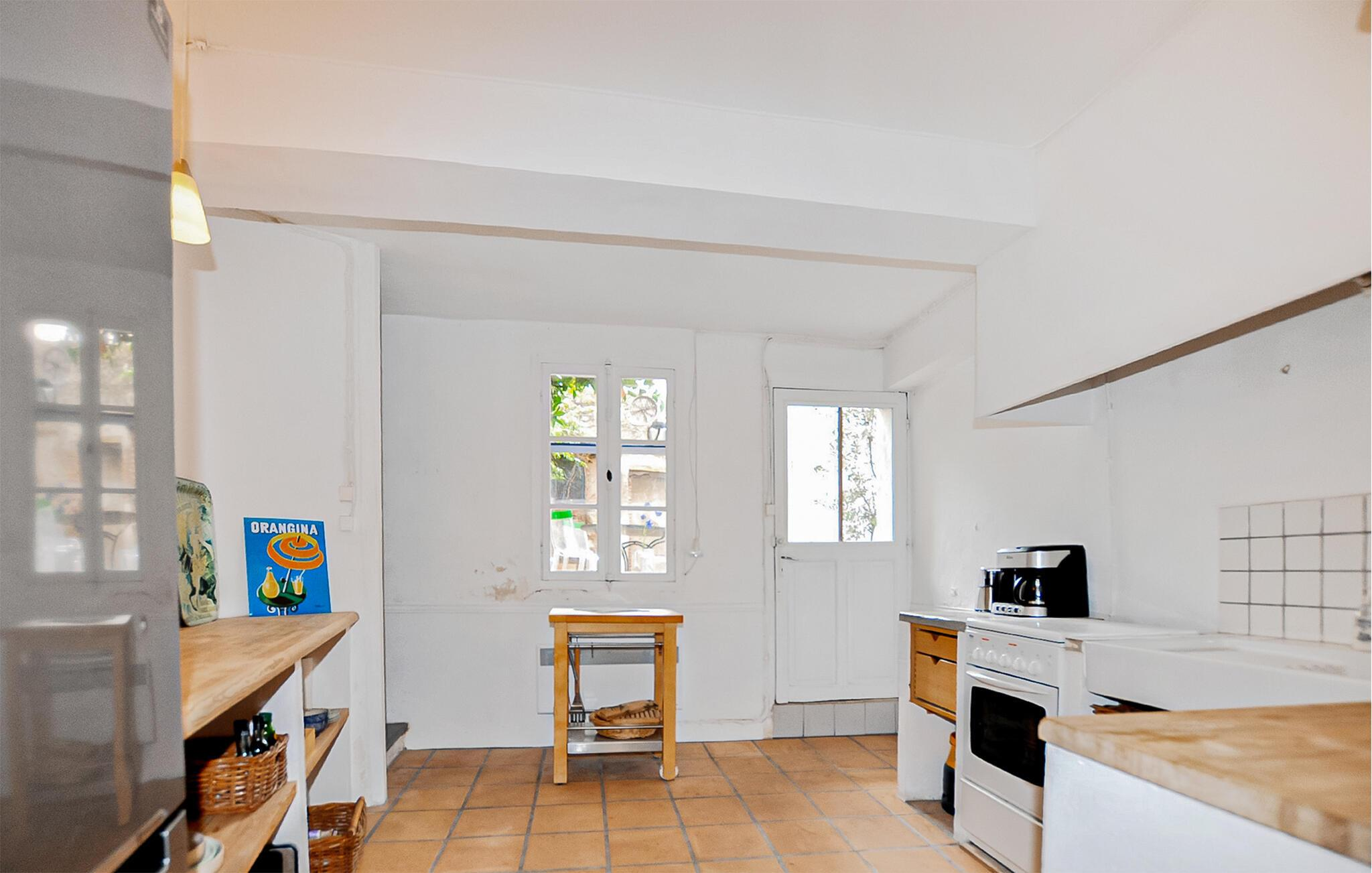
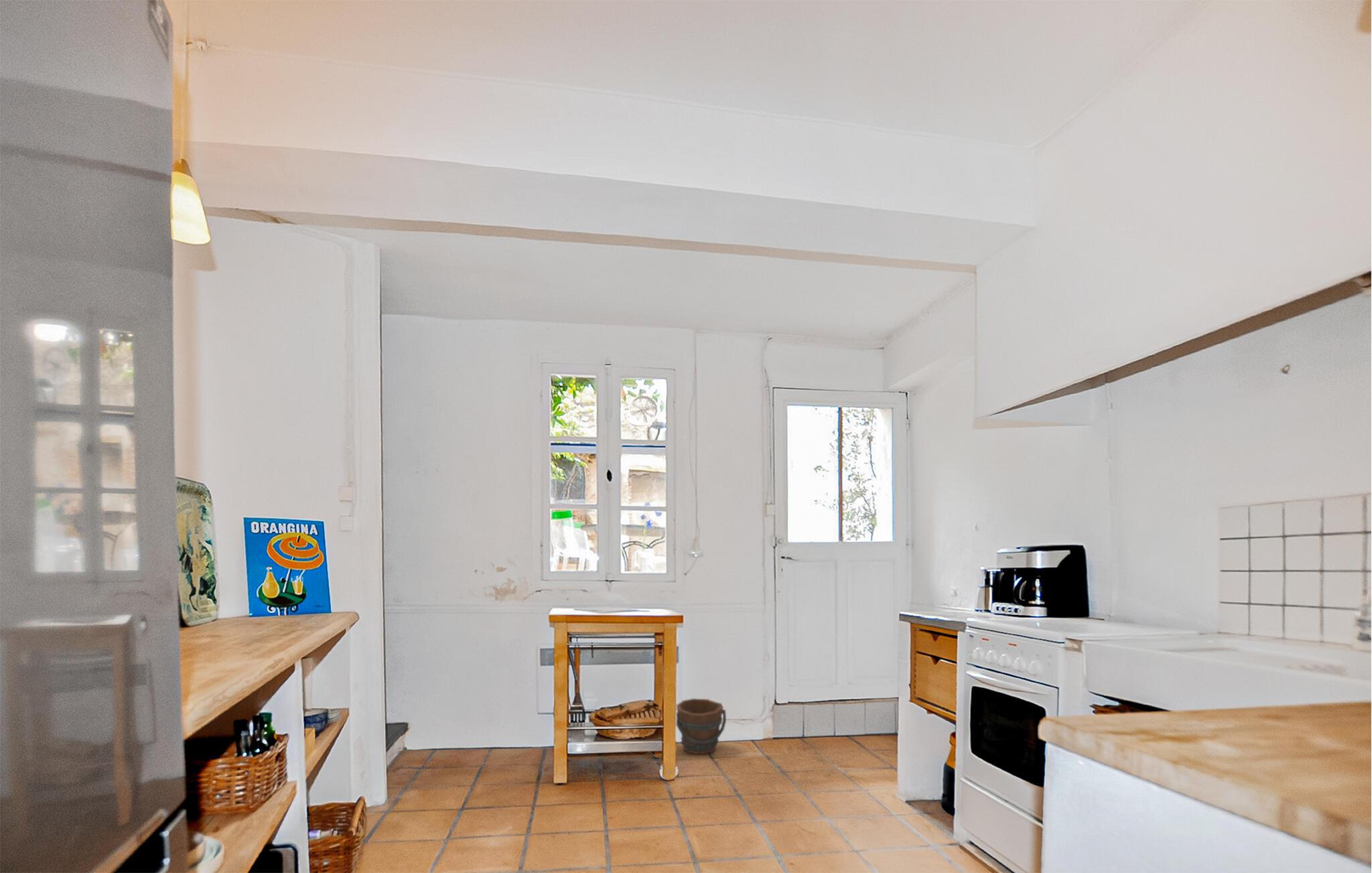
+ bucket (699, 727)
